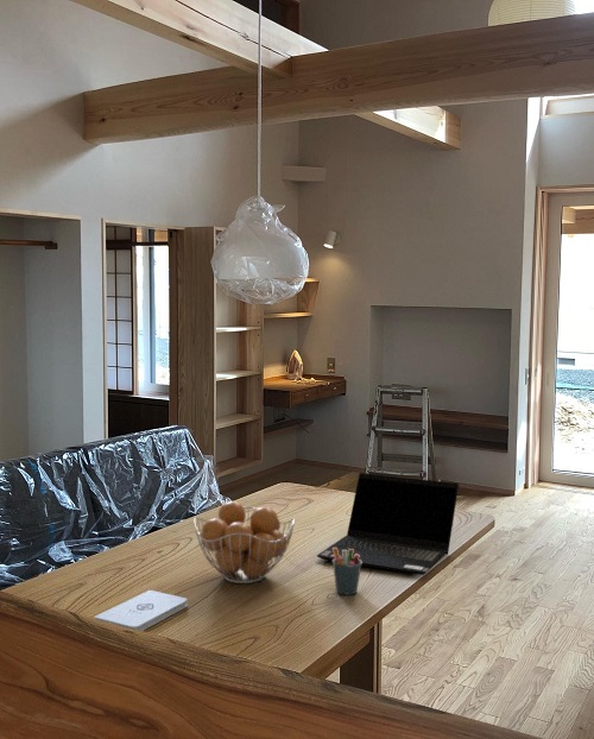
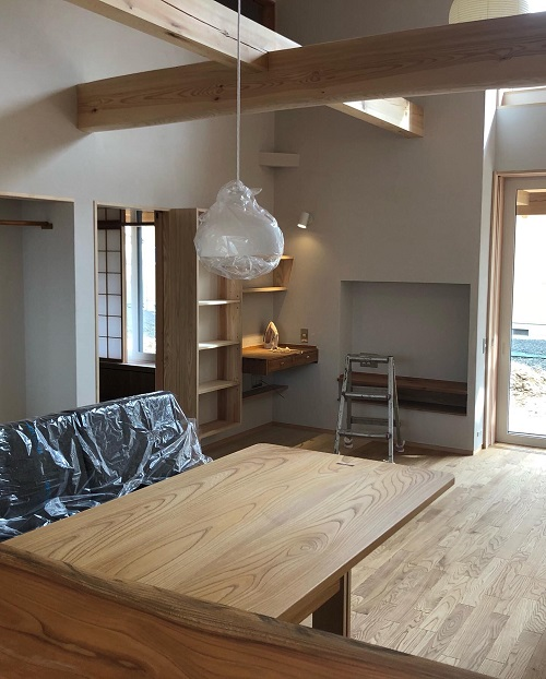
- fruit basket (244, 541)
- pen holder (346, 568)
- laptop computer (390, 520)
- notepad (143, 611)
